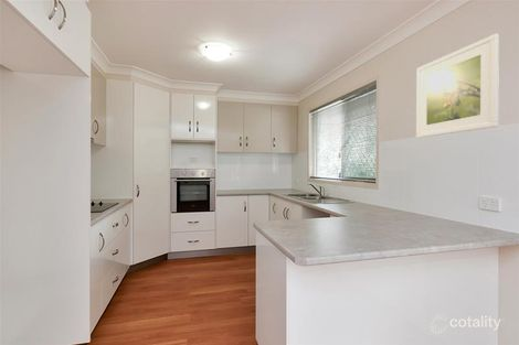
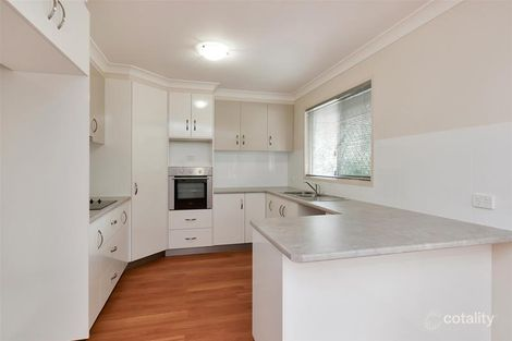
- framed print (452, 93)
